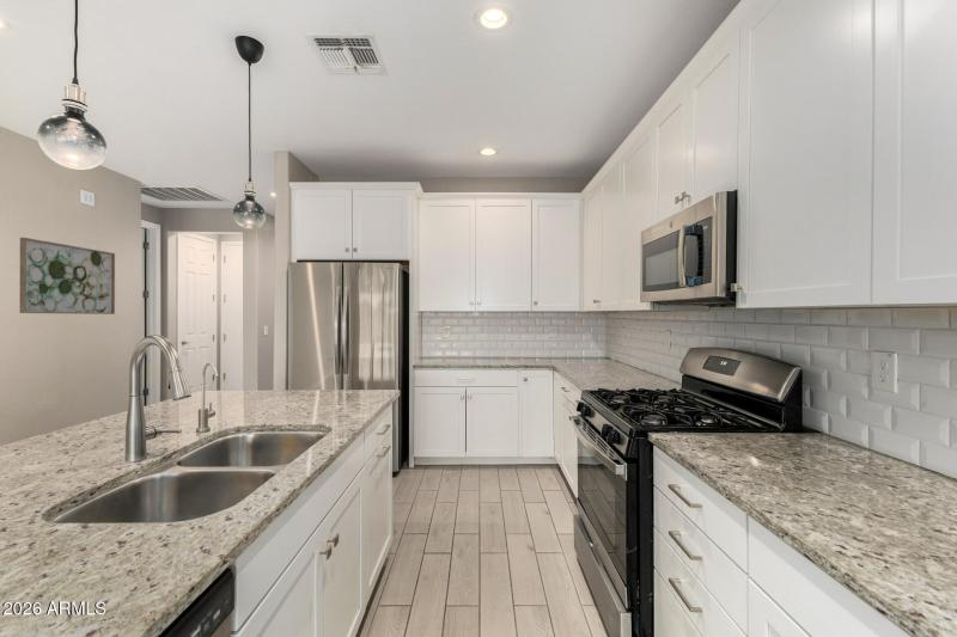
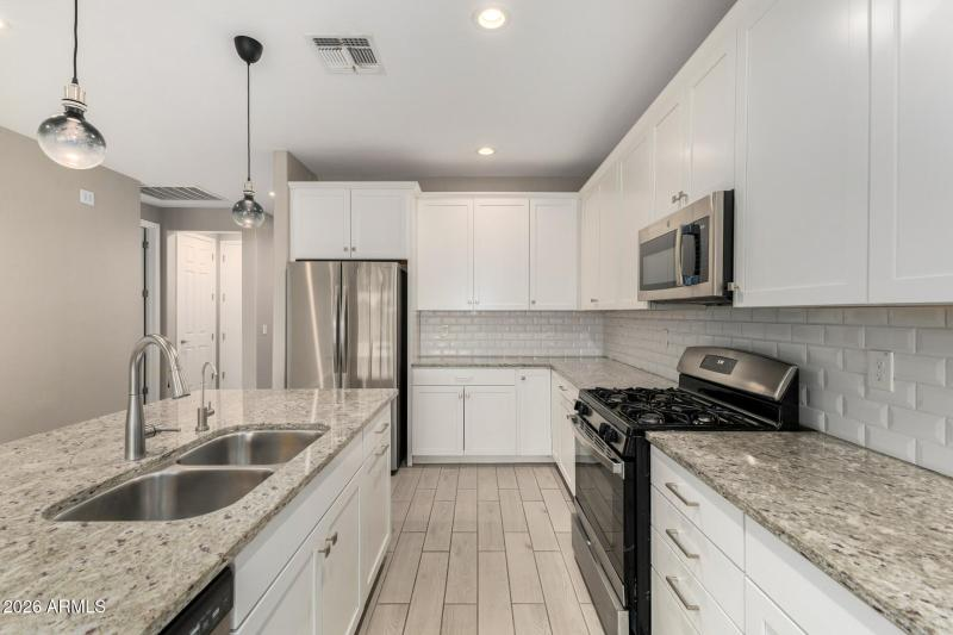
- wall art (73, 280)
